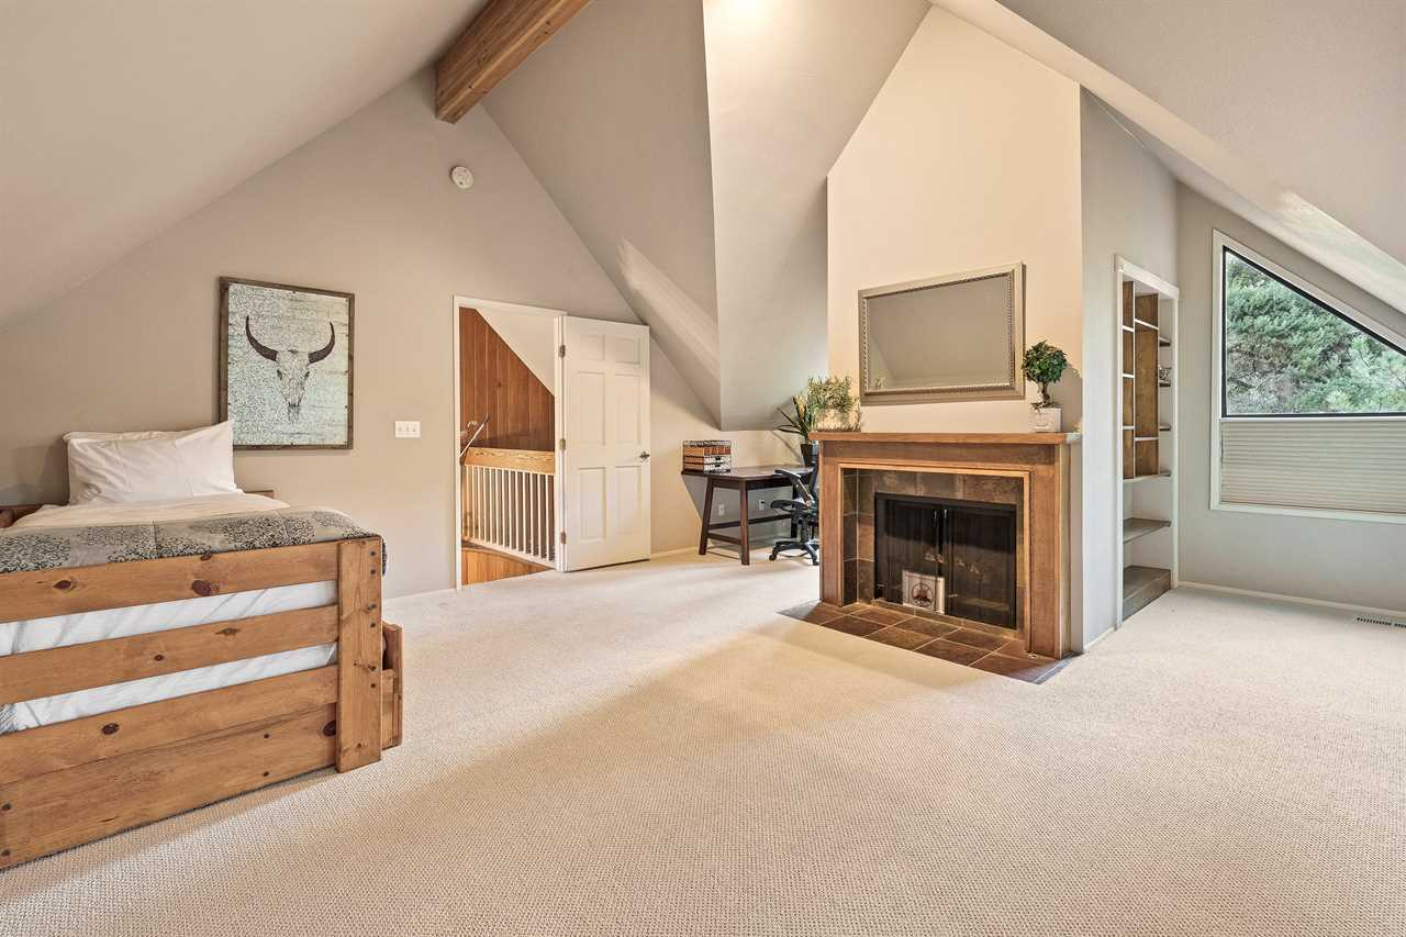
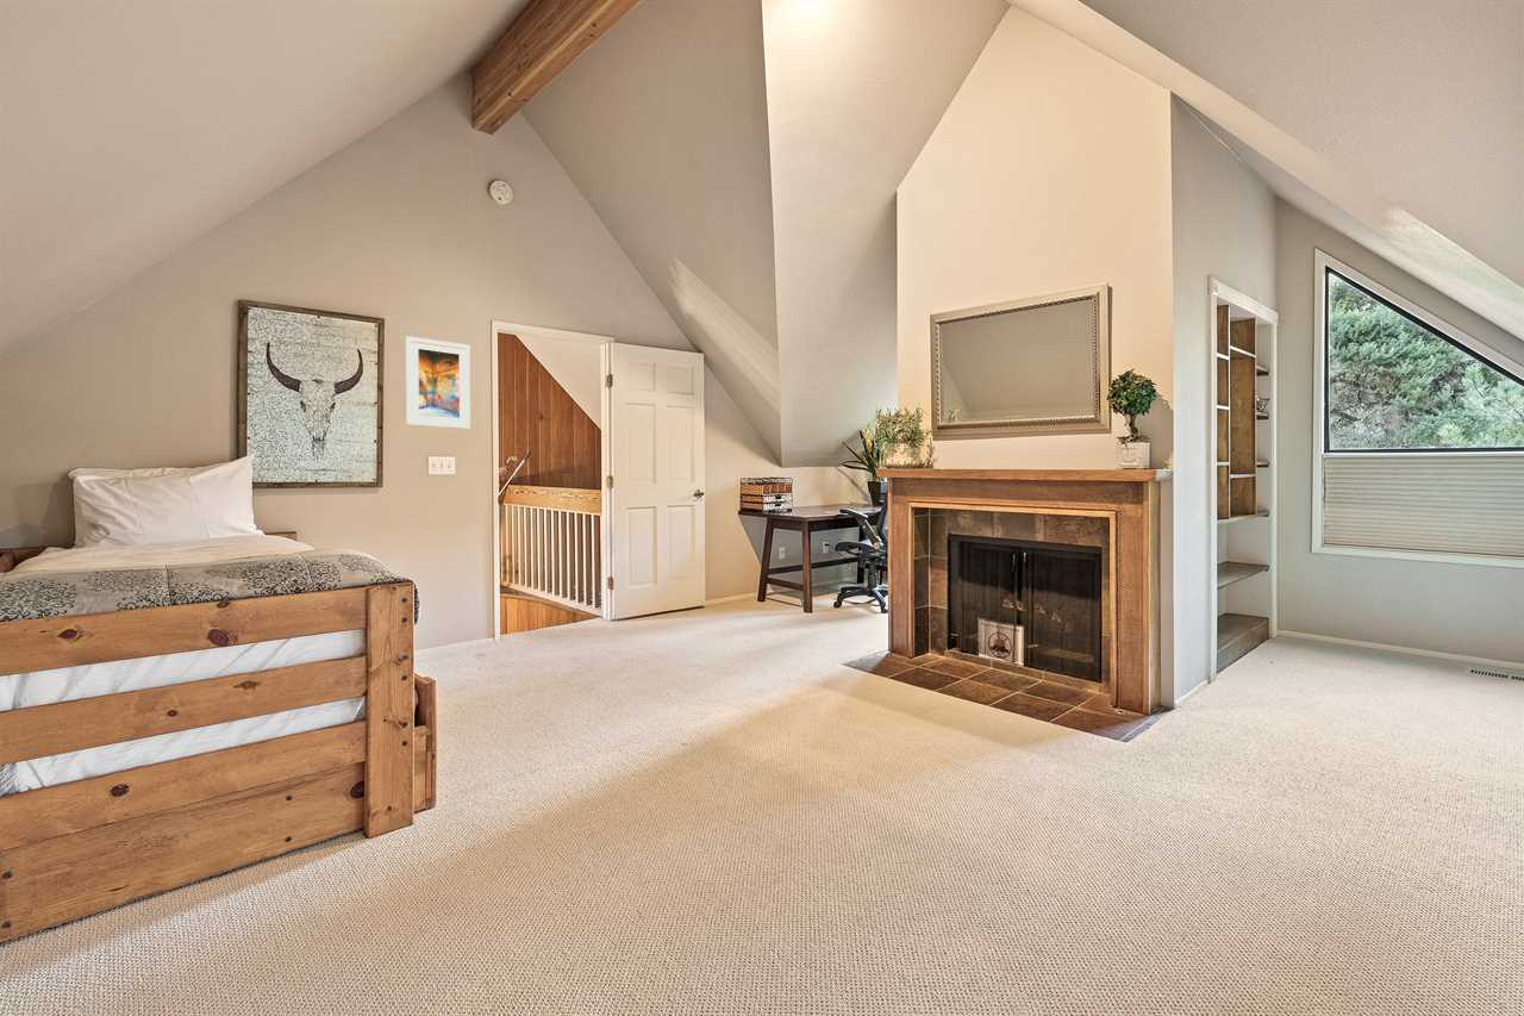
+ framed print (438, 384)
